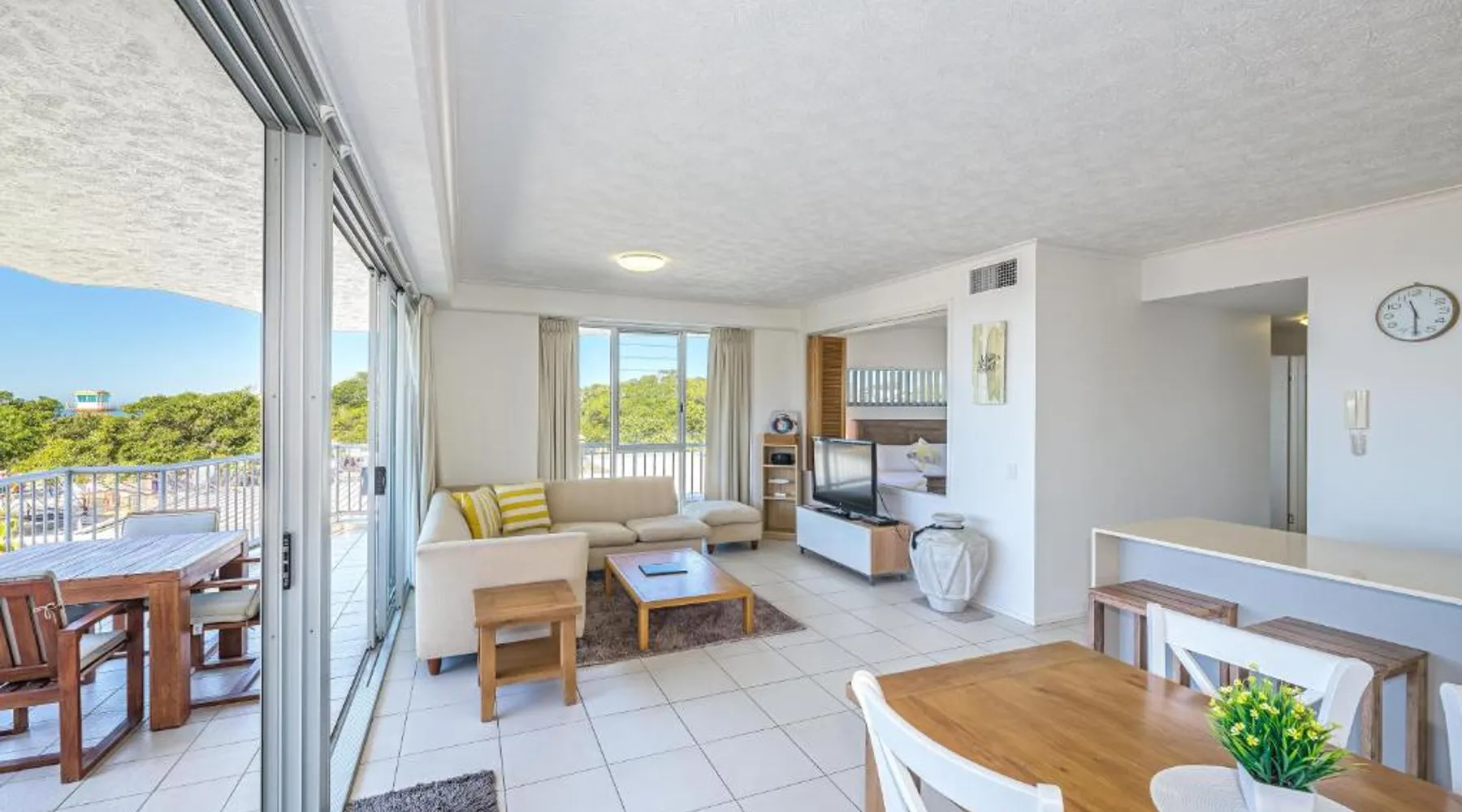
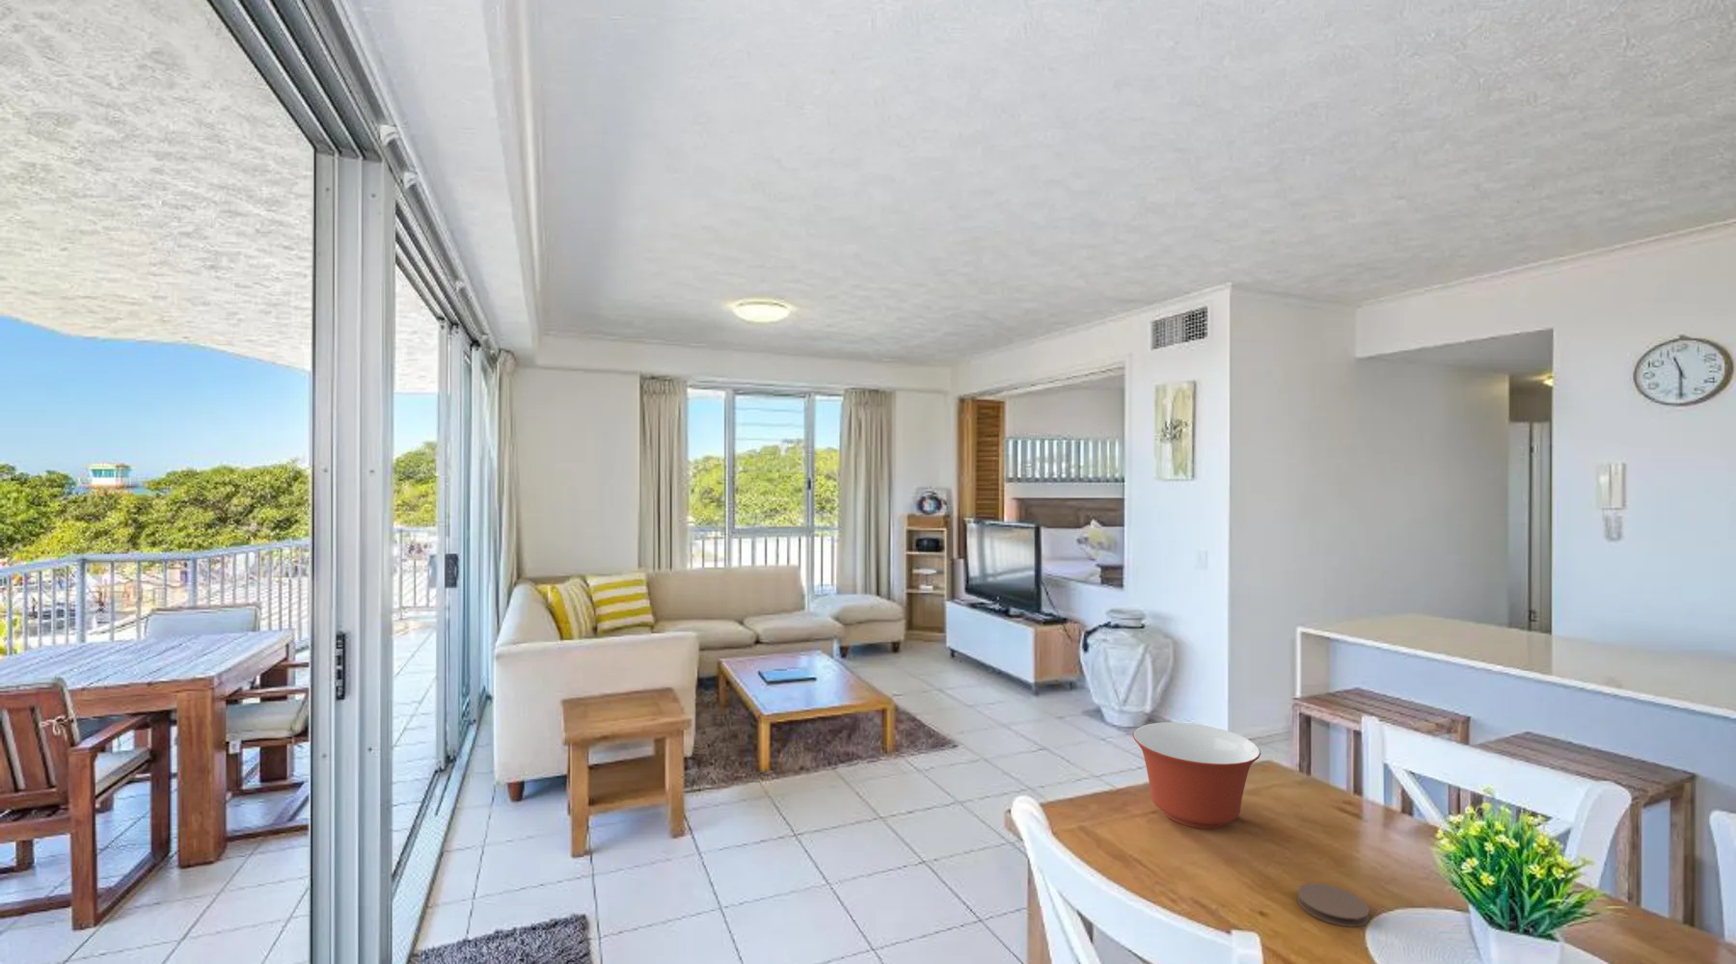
+ coaster (1332, 903)
+ mixing bowl (1195, 778)
